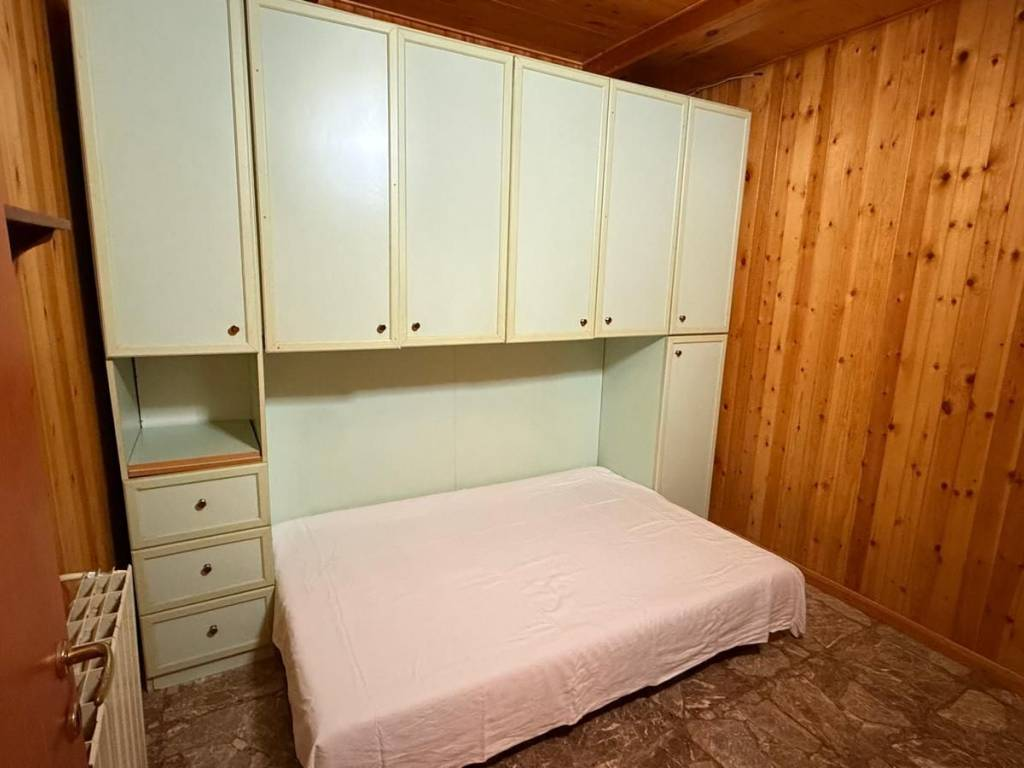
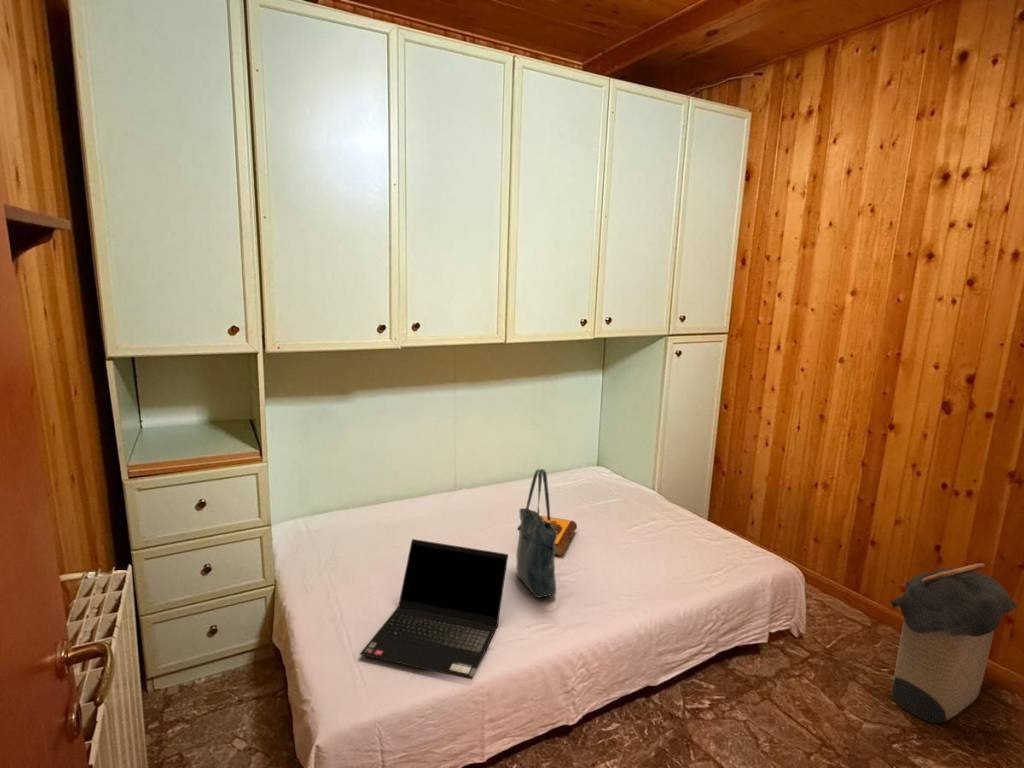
+ tote bag (535, 528)
+ laundry hamper (946, 621)
+ laptop computer (438, 602)
+ hardback book (556, 531)
